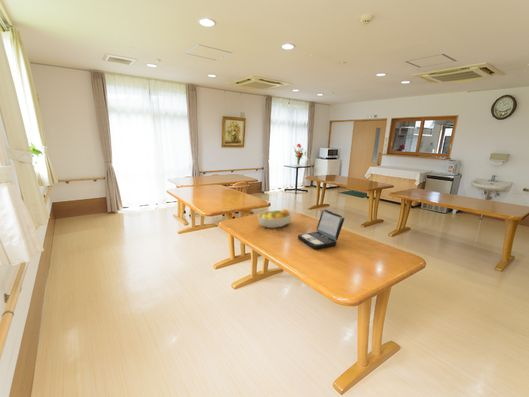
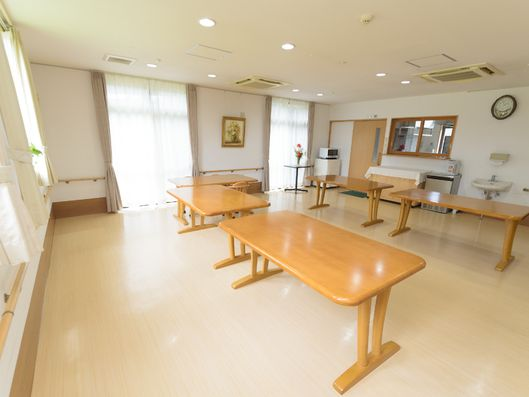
- laptop (320, 227)
- fruit bowl (274, 217)
